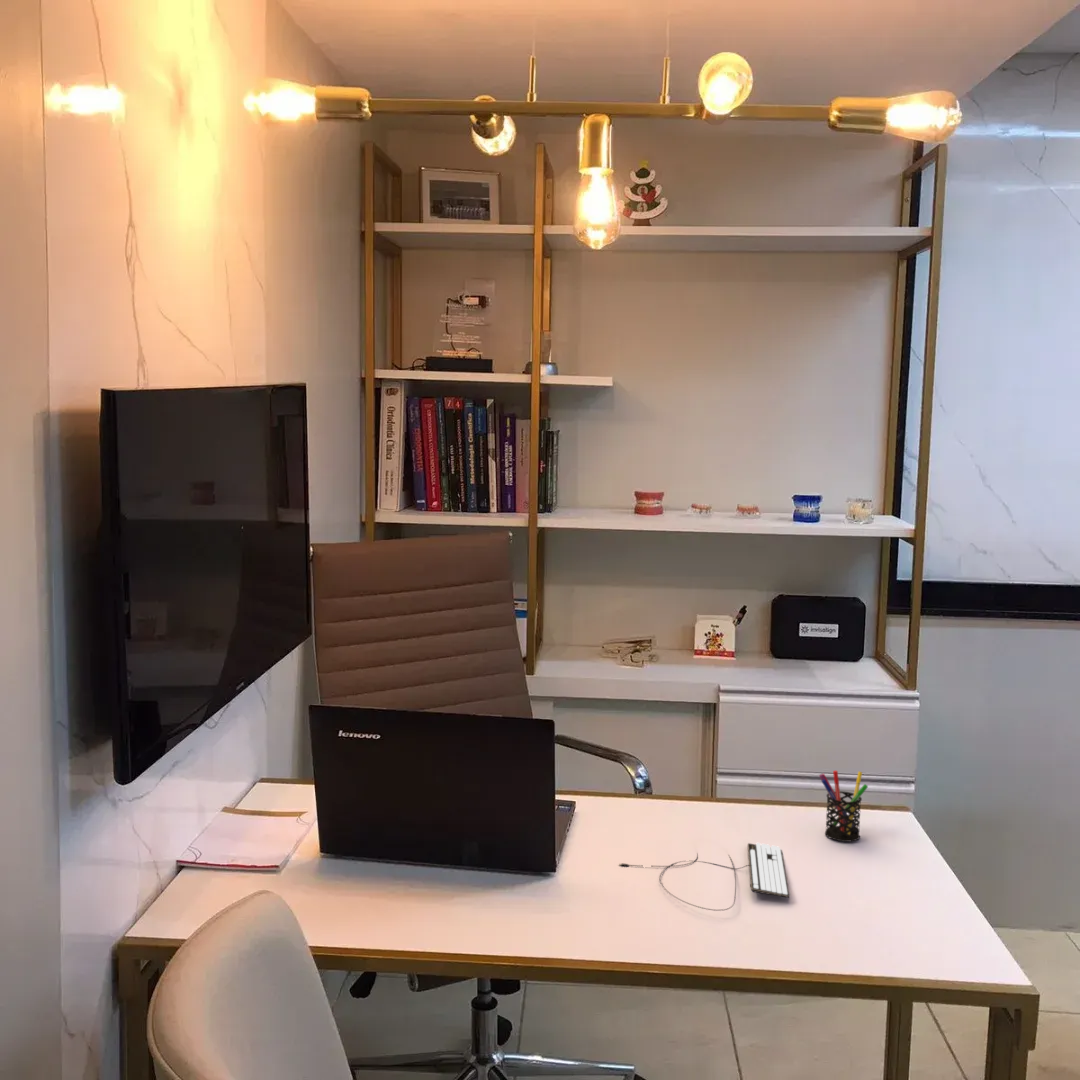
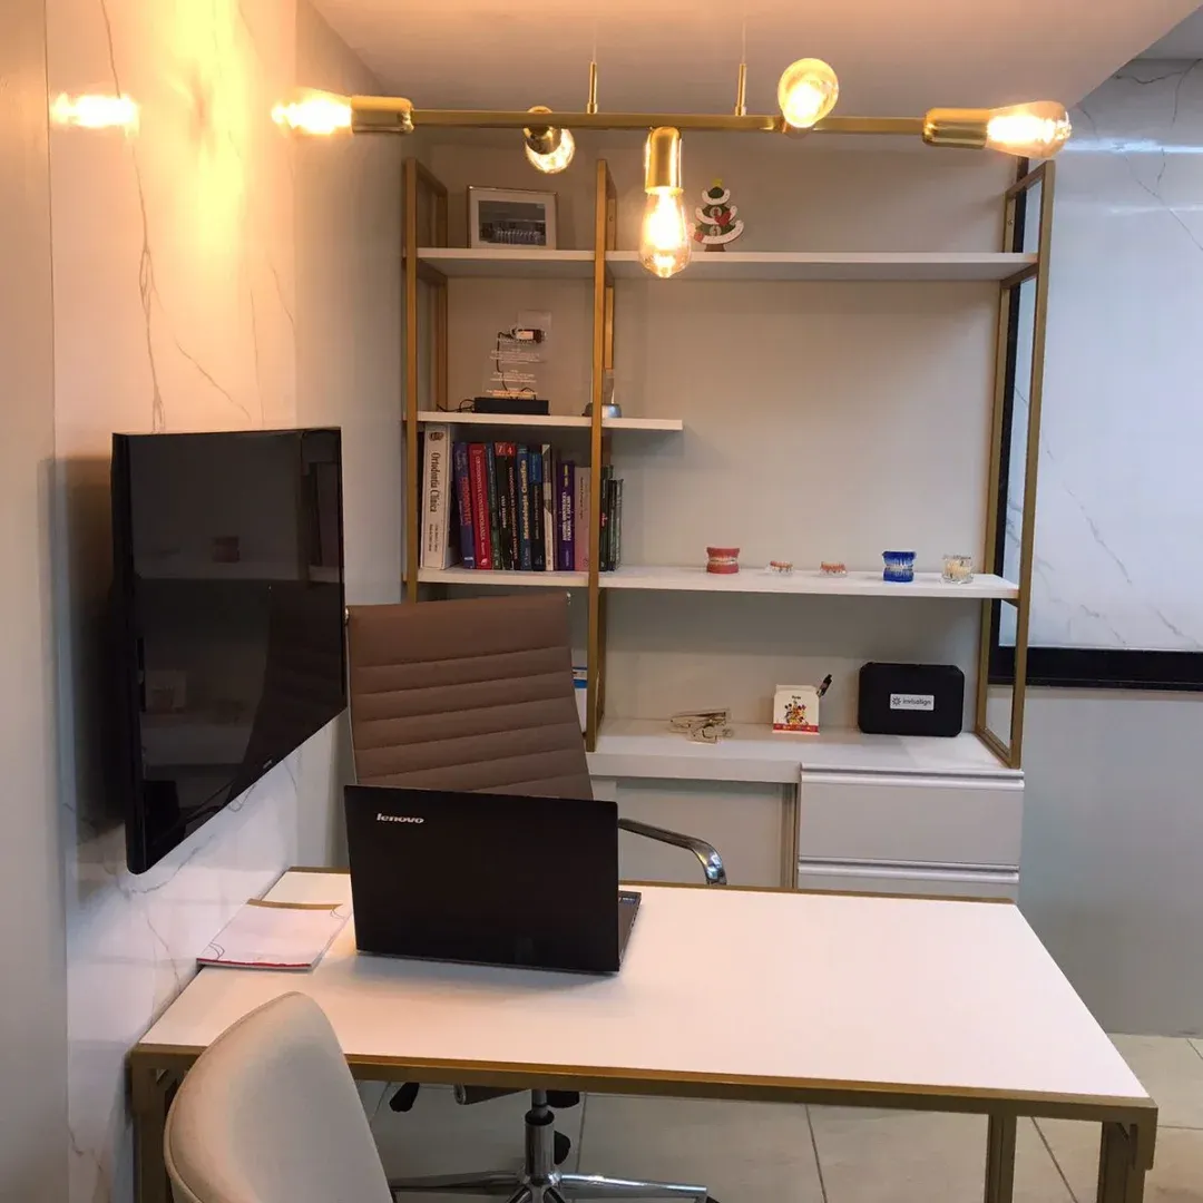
- pen holder (846, 803)
- keyboard (704, 862)
